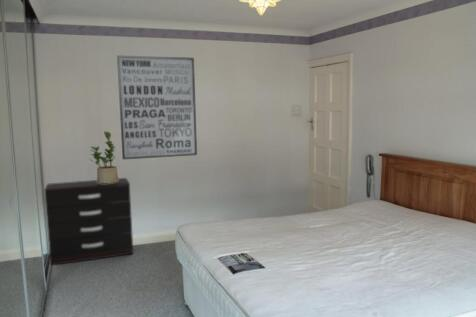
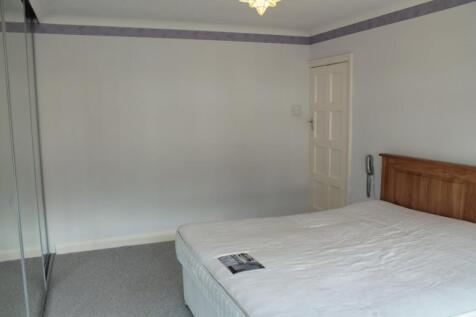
- dresser (90, 219)
- wall art (158, 107)
- potted plant (103, 157)
